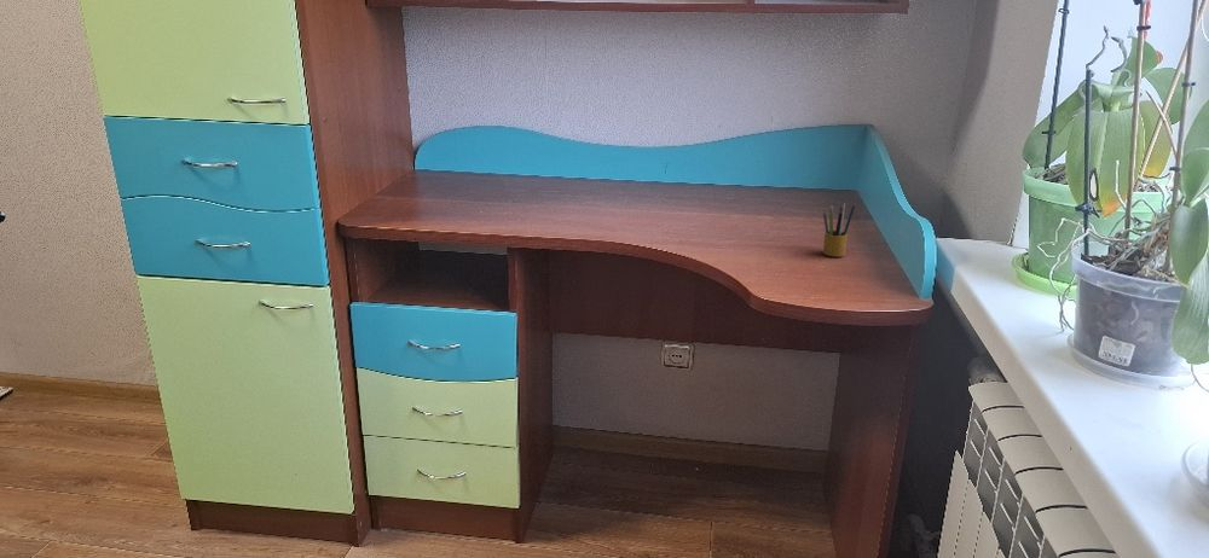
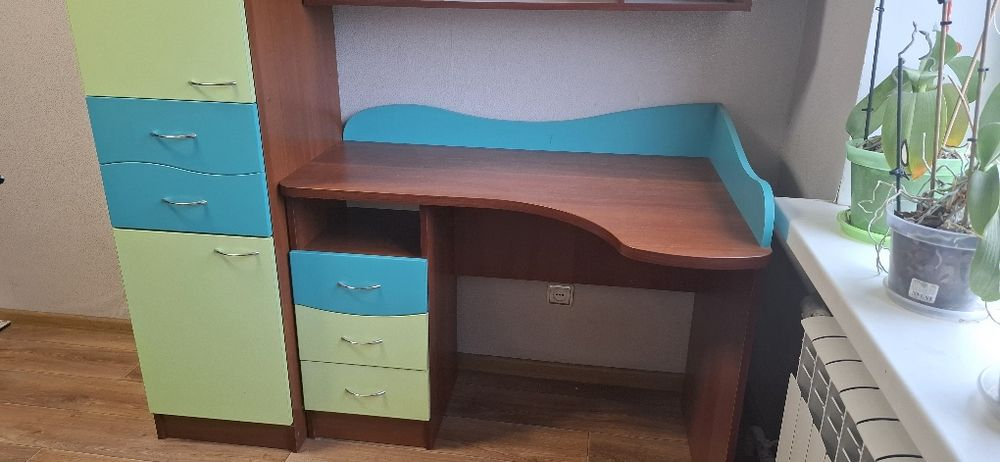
- pencil box (837, 228)
